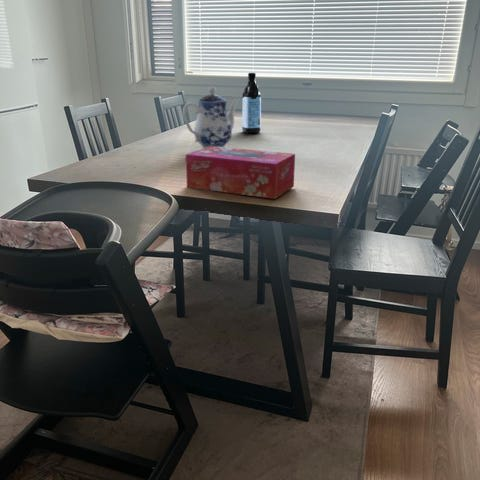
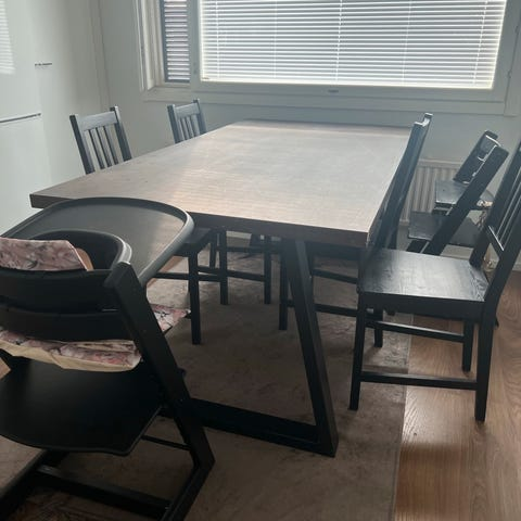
- teapot (212, 119)
- water bottle (251, 103)
- tissue box (240, 170)
